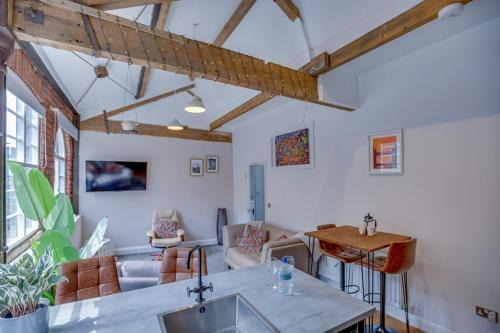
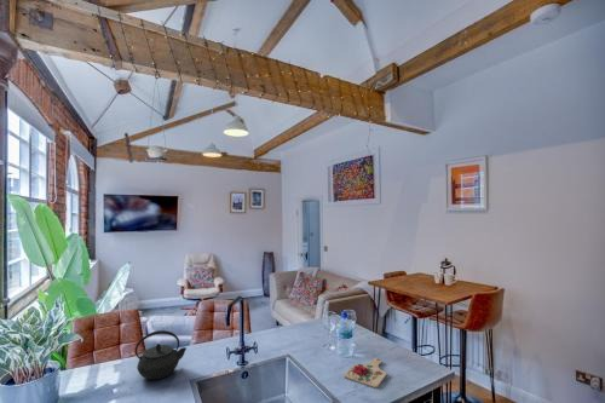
+ kettle (161, 351)
+ cutting board (369, 367)
